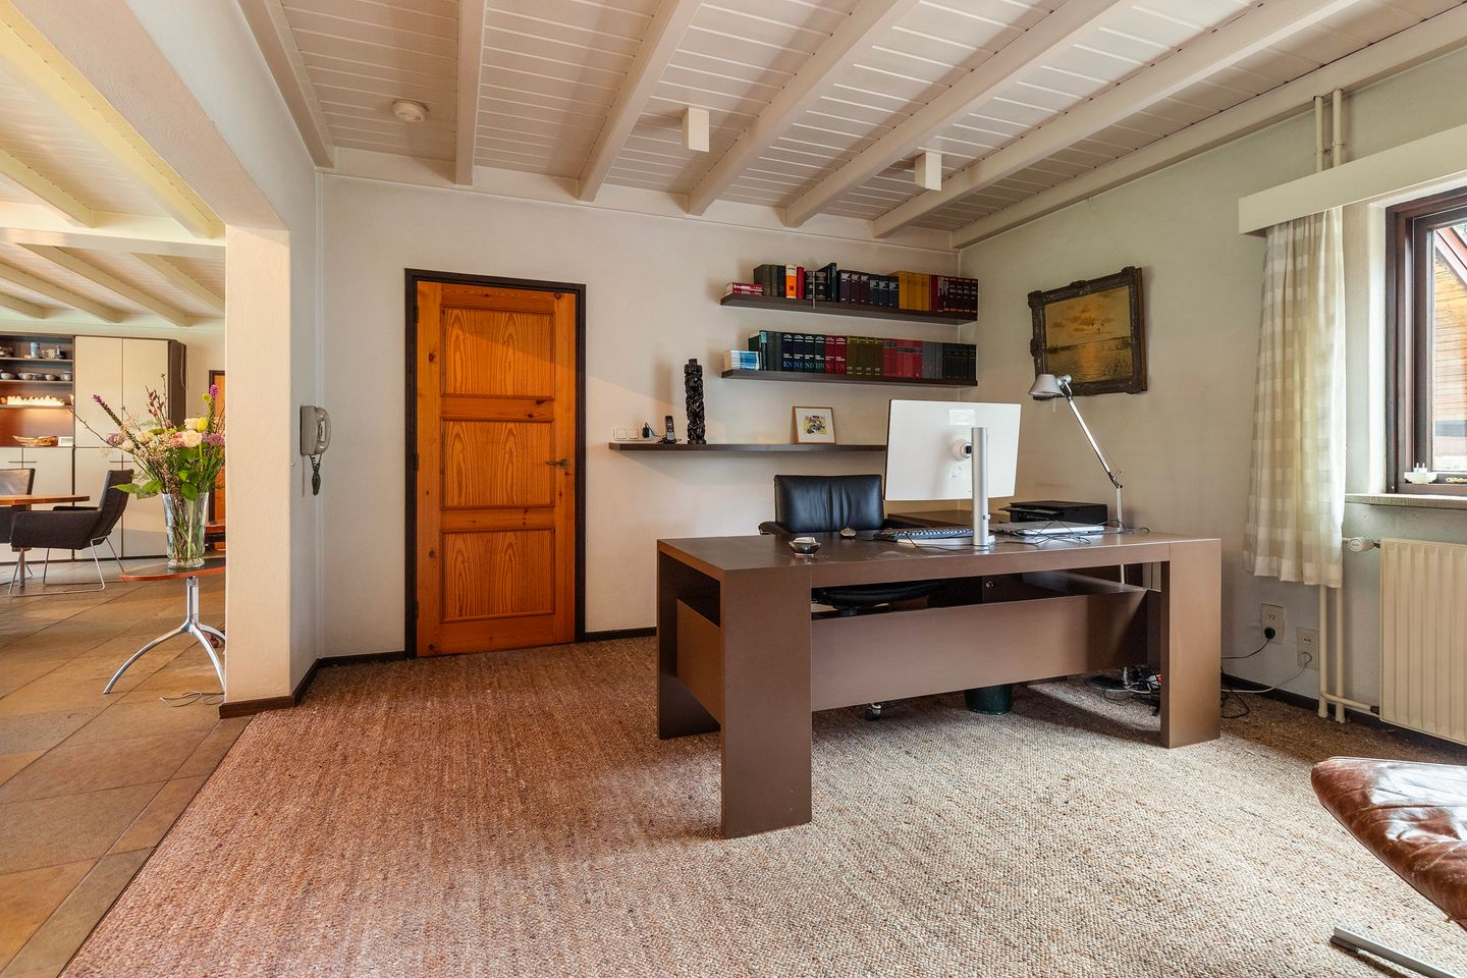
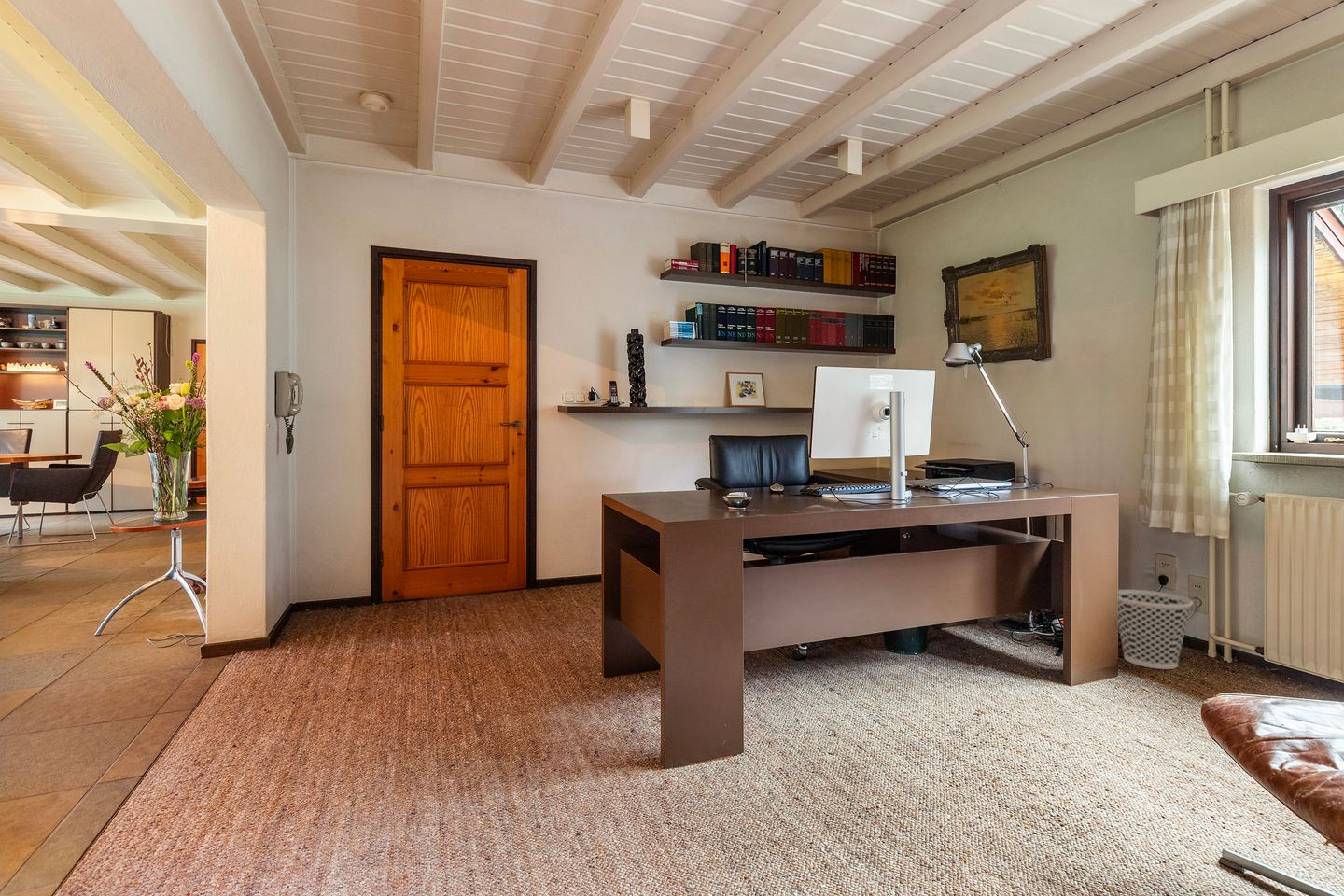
+ wastebasket (1150, 629)
